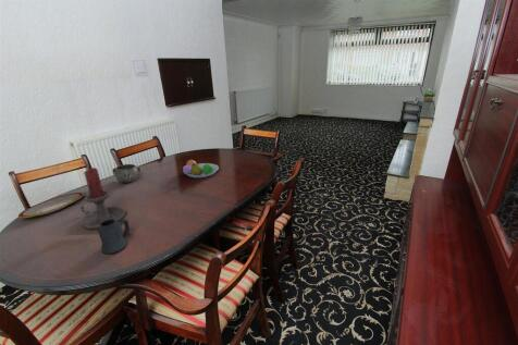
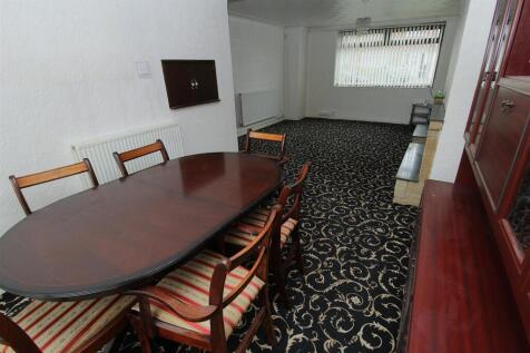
- decorative bowl (124, 173)
- fruit bowl (200, 165)
- plate (53, 206)
- candle holder (94, 195)
- mug (114, 232)
